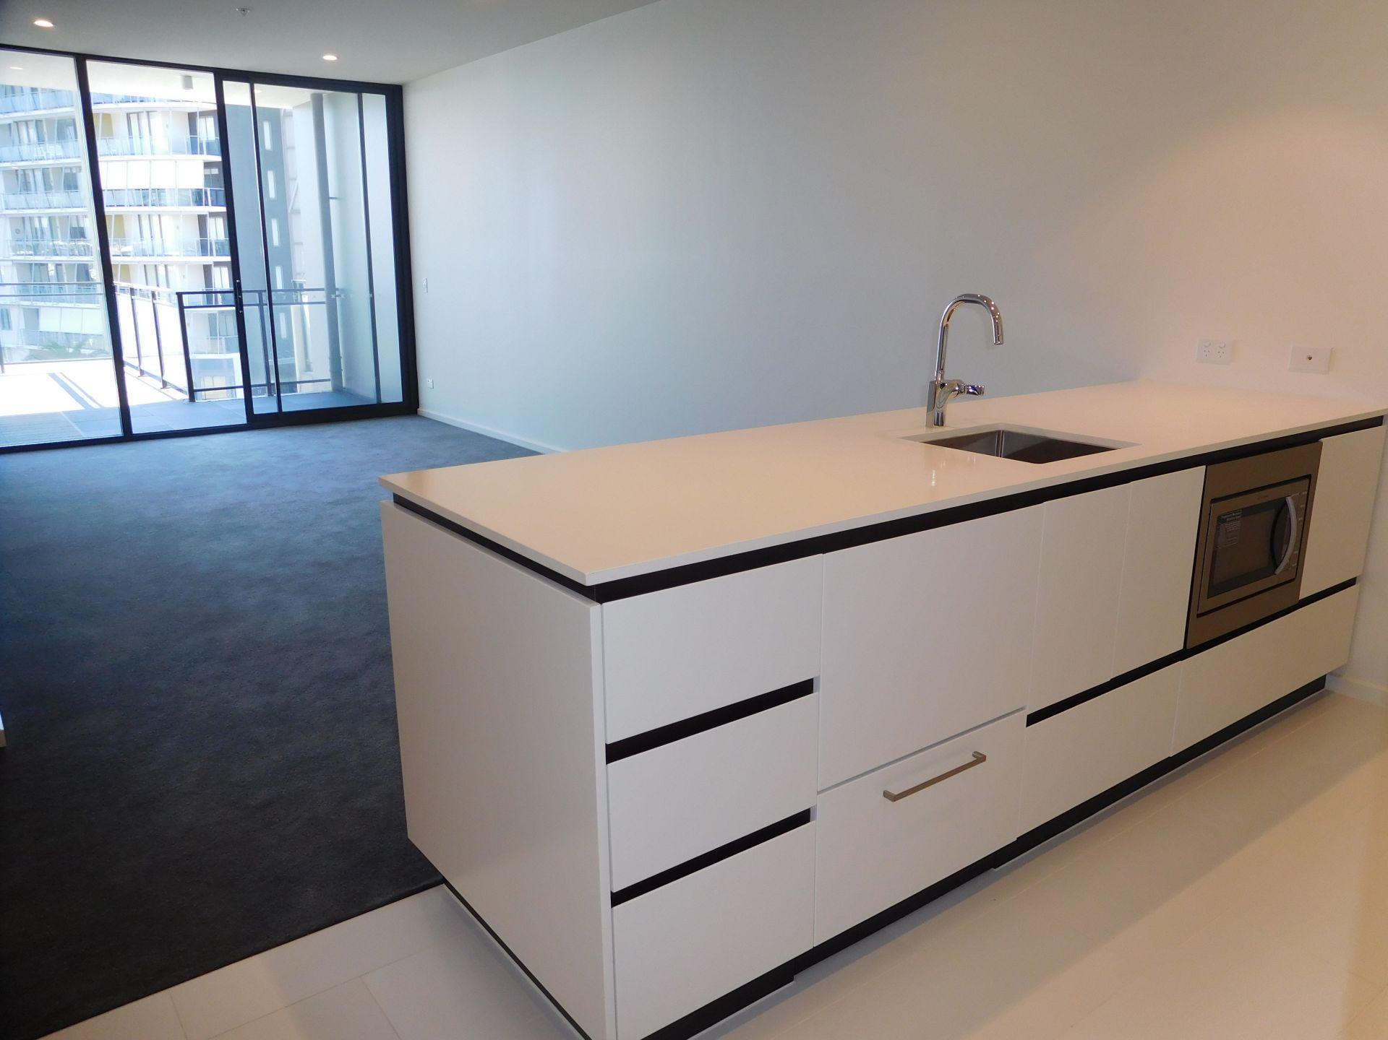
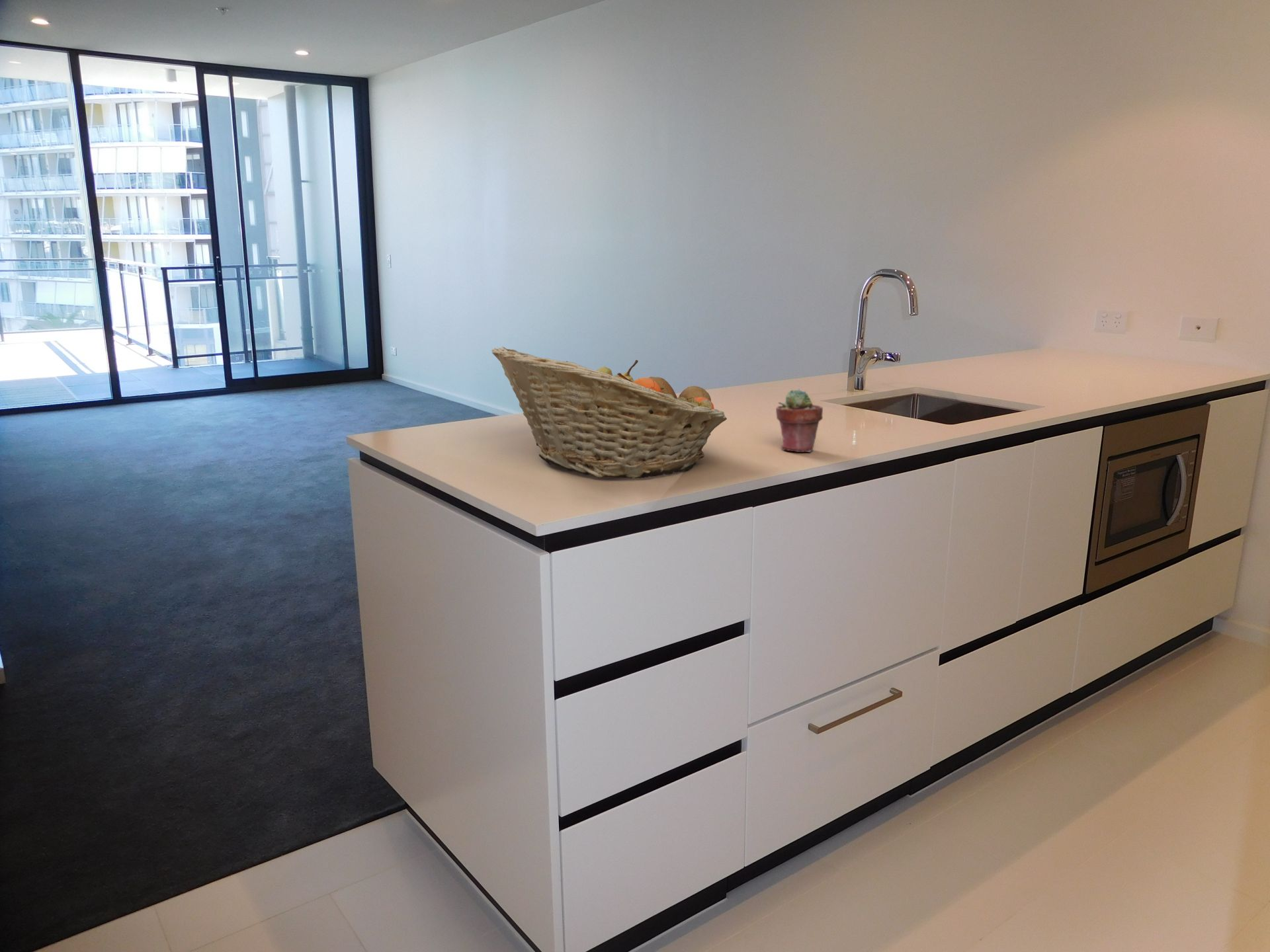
+ potted succulent (798, 419)
+ fruit basket (606, 404)
